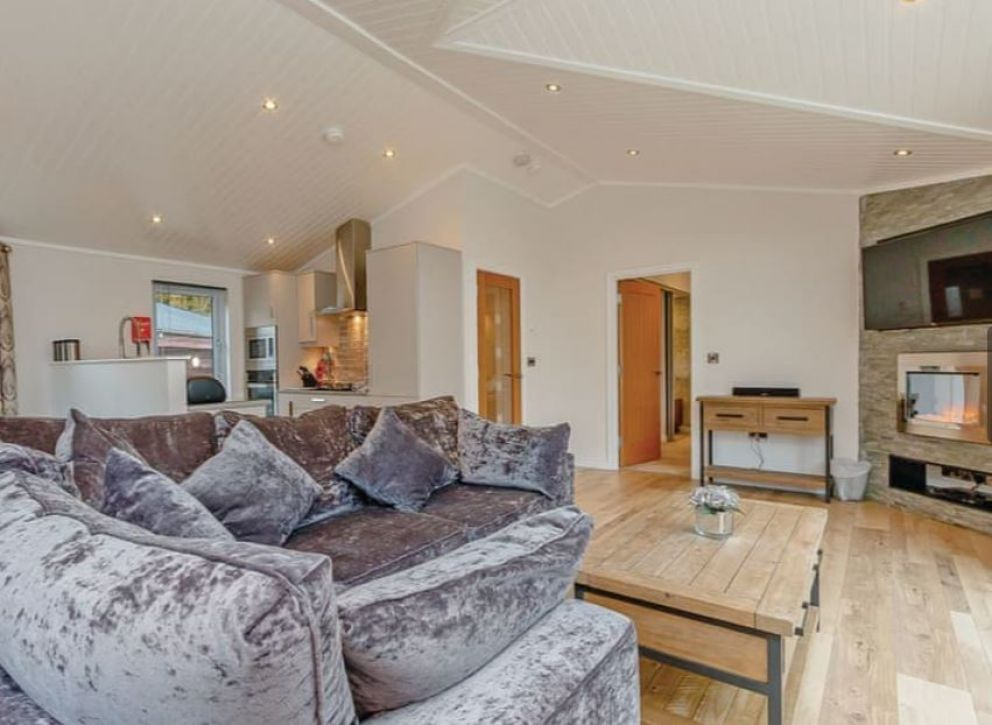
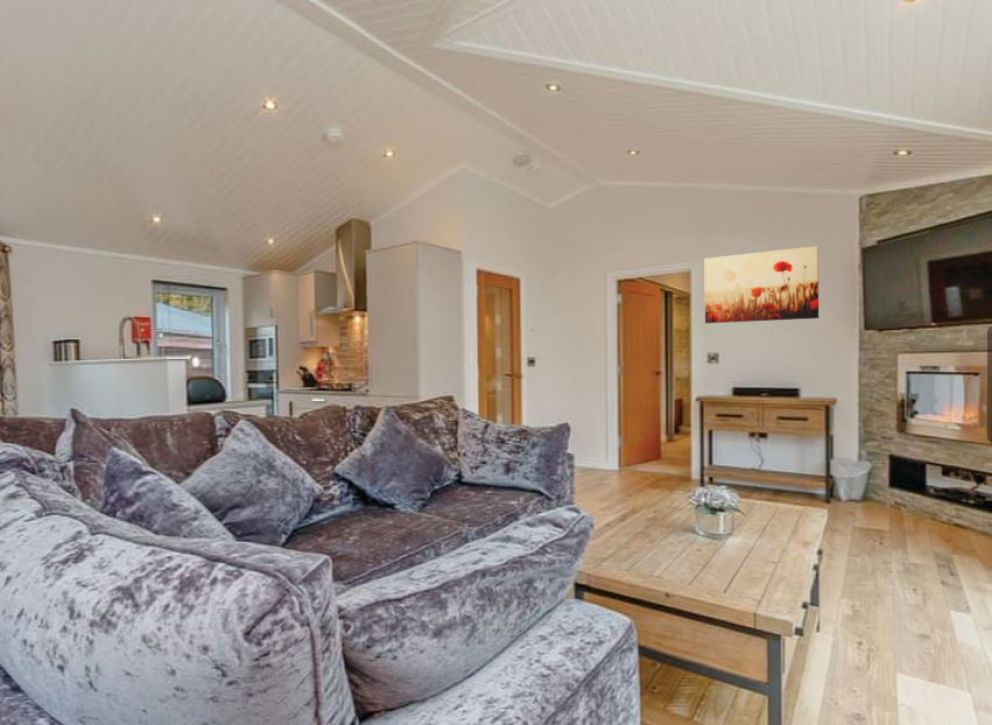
+ wall art (758, 286)
